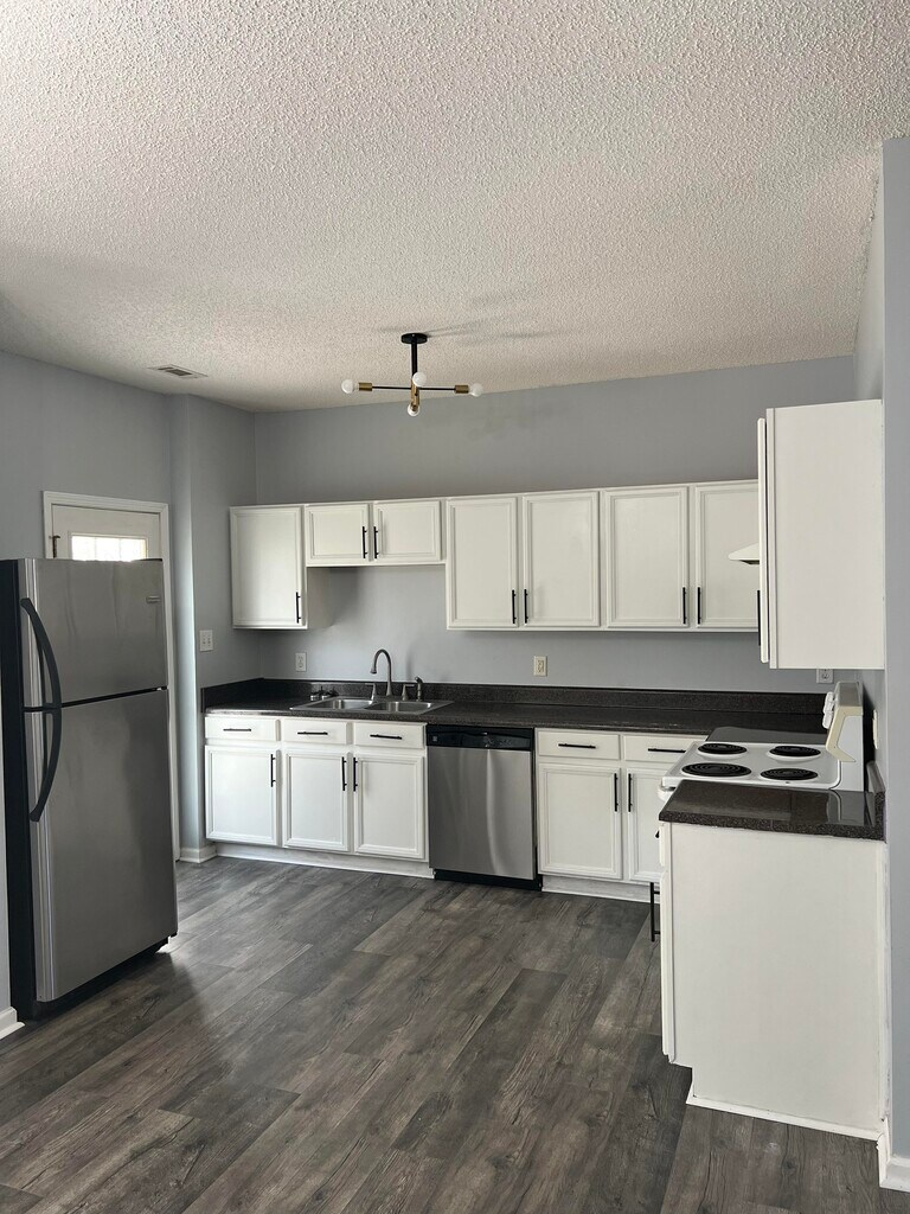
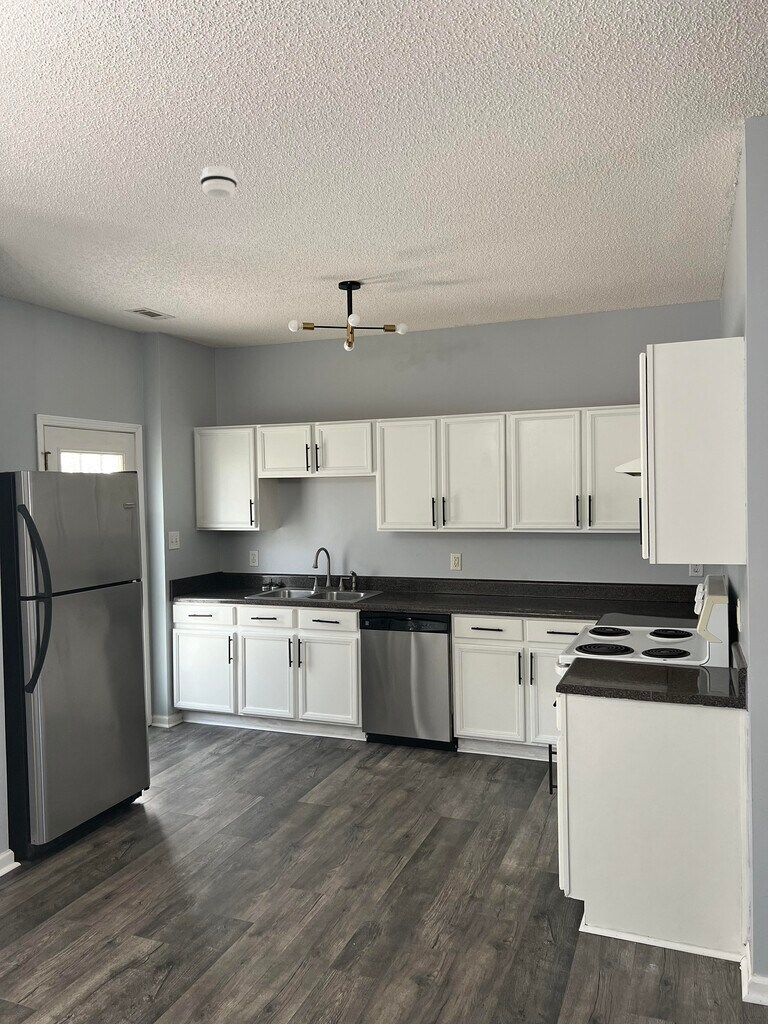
+ smoke detector (218, 183)
